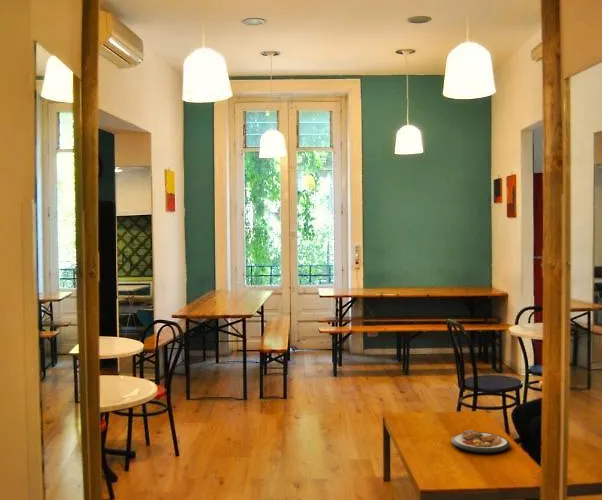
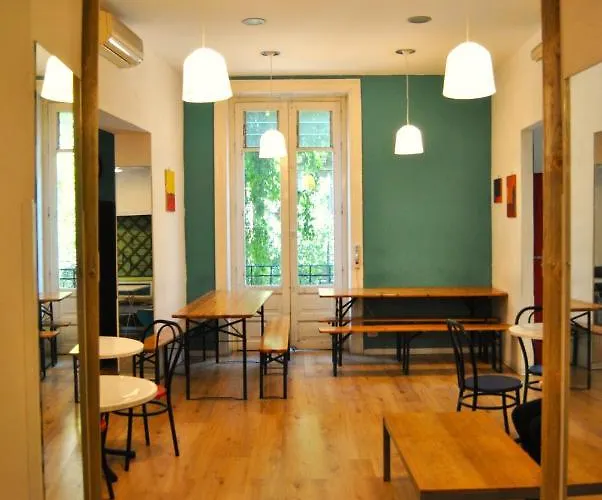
- plate (480, 440)
